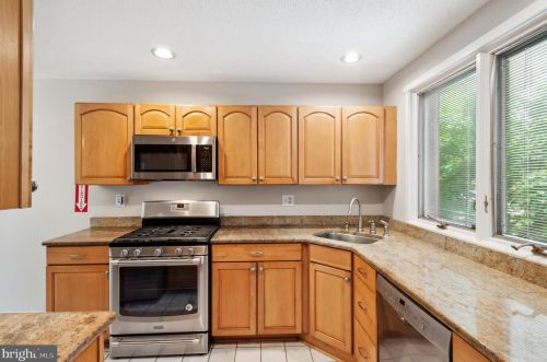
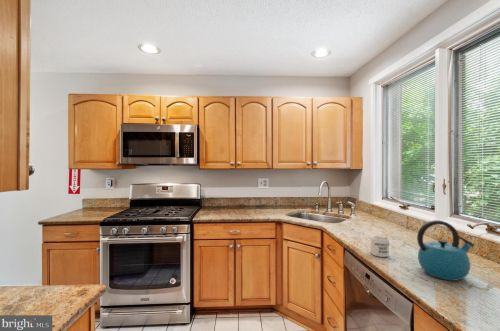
+ mug (378, 245)
+ kettle (445, 247)
